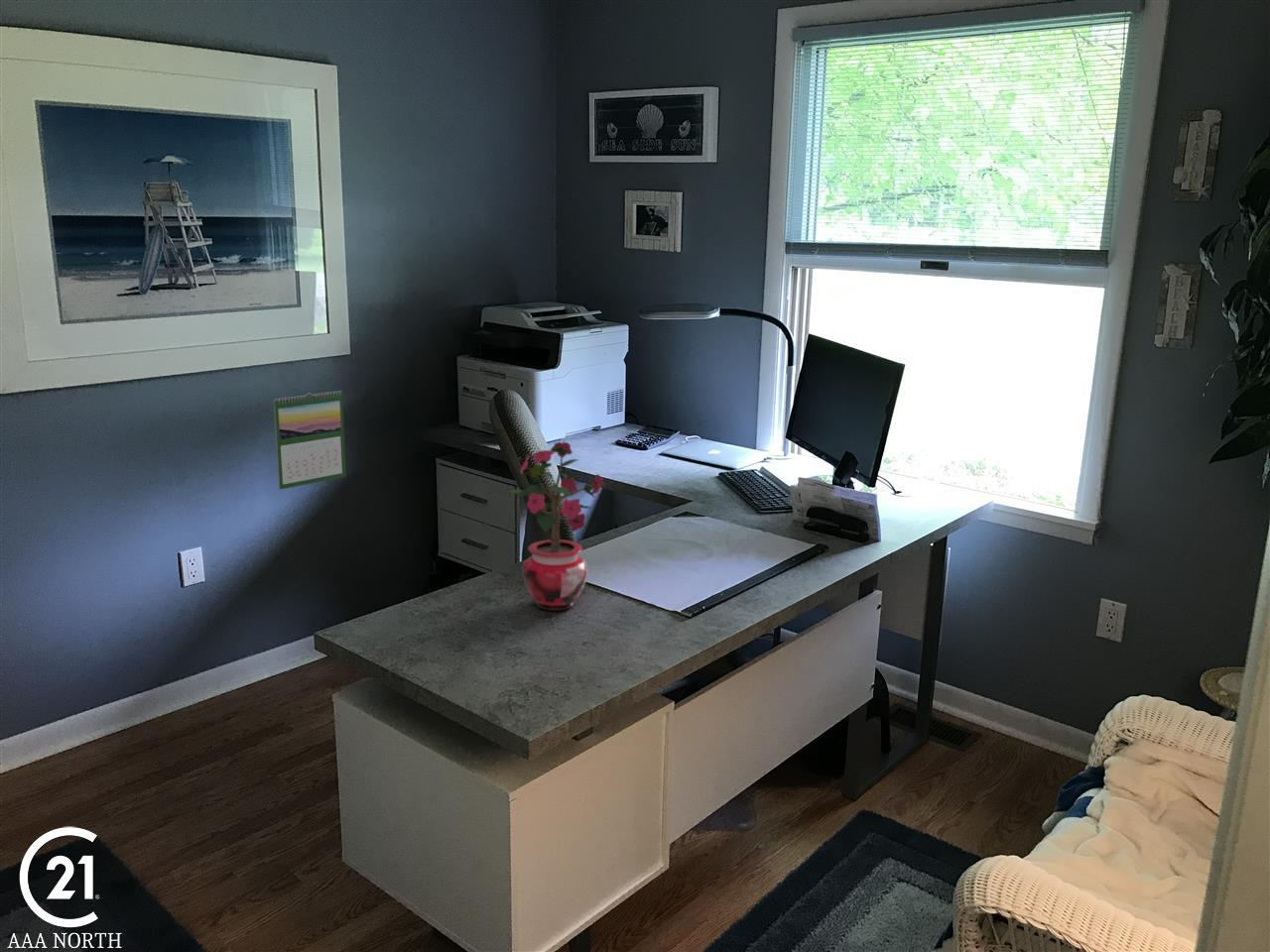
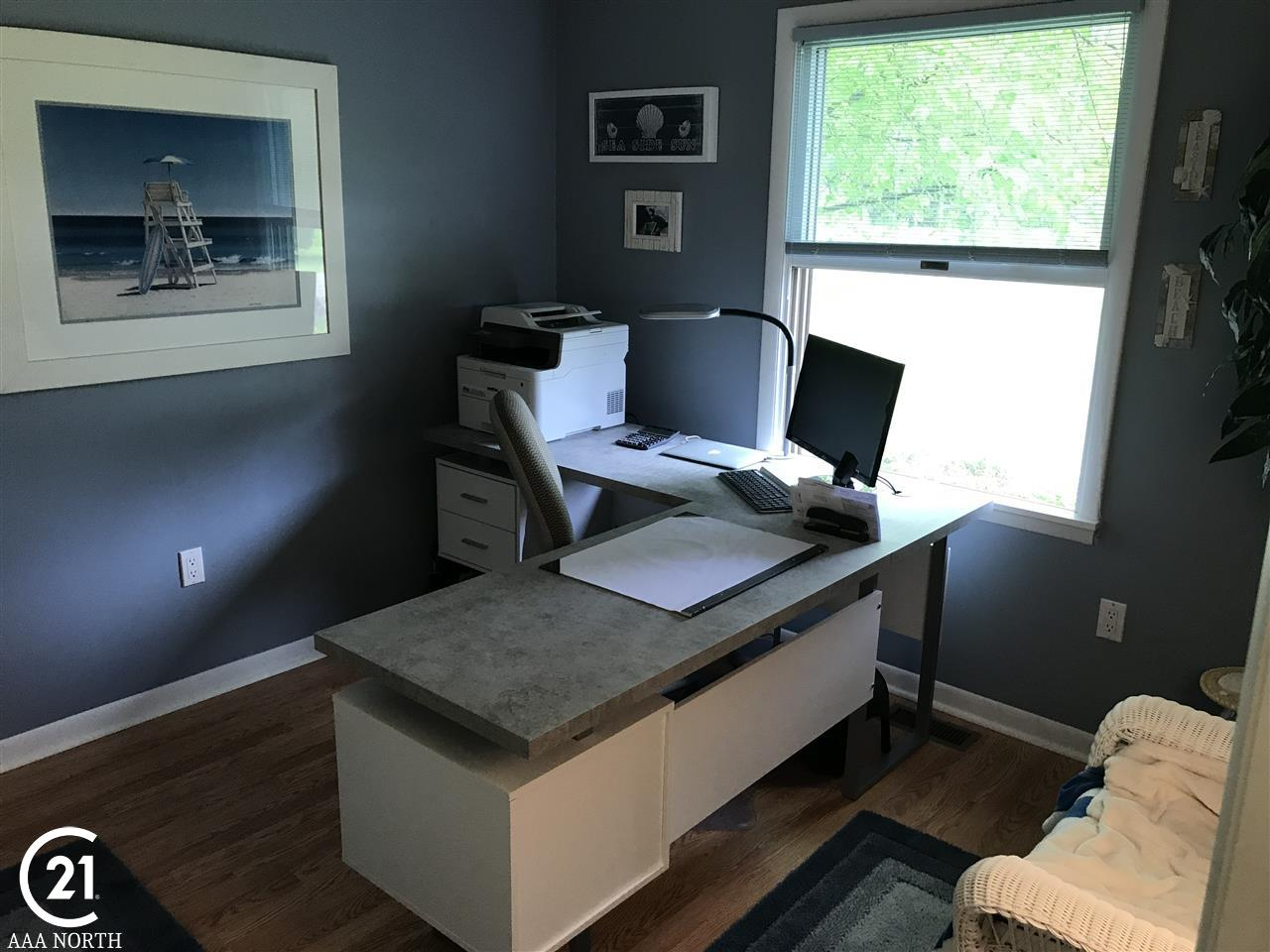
- calendar (311, 437)
- potted plant (552, 523)
